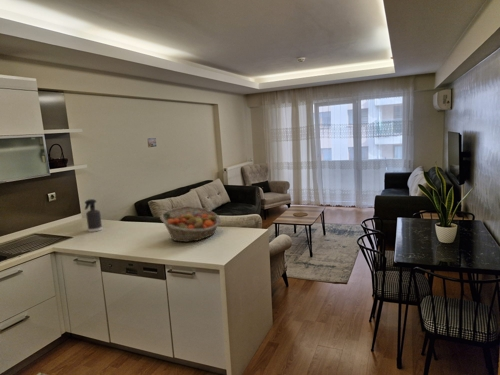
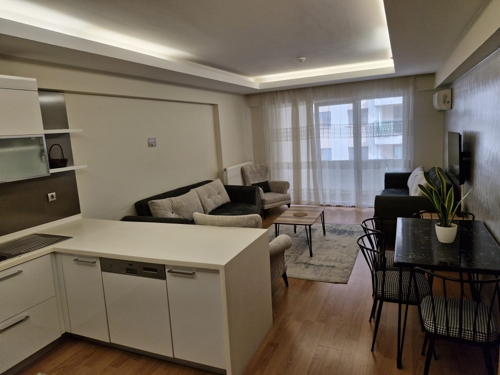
- fruit basket (191, 222)
- spray bottle (92, 214)
